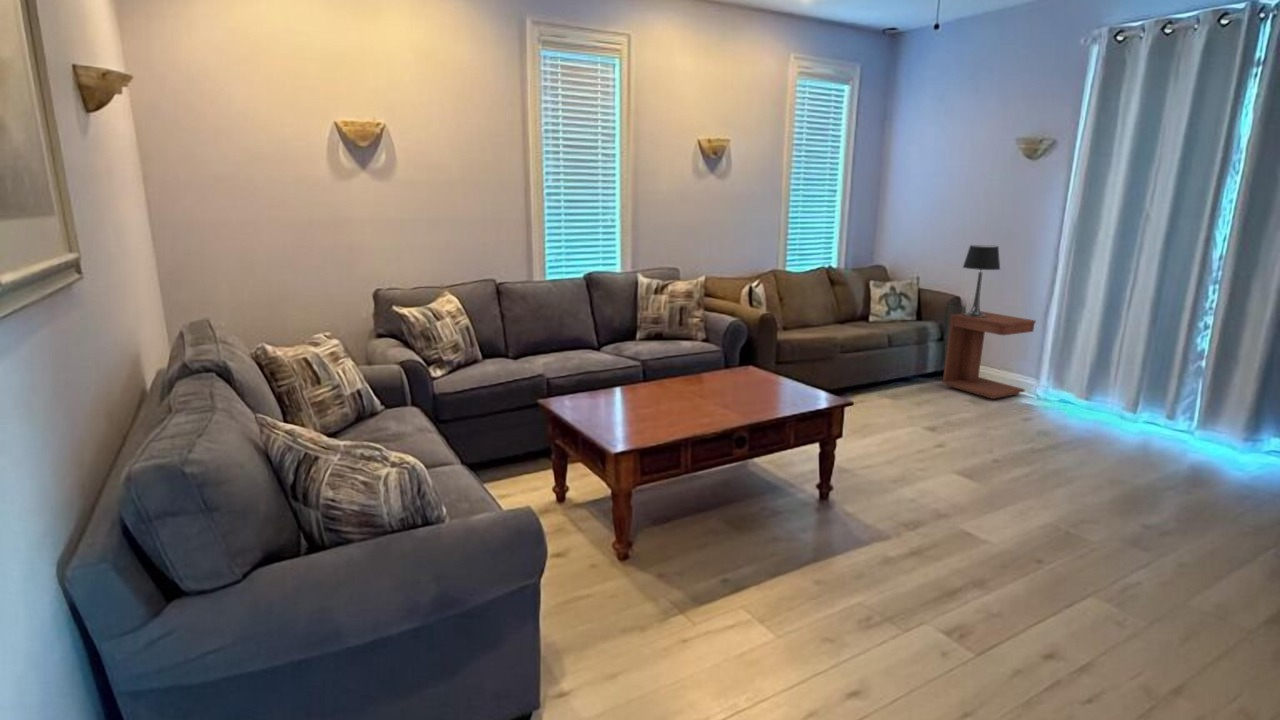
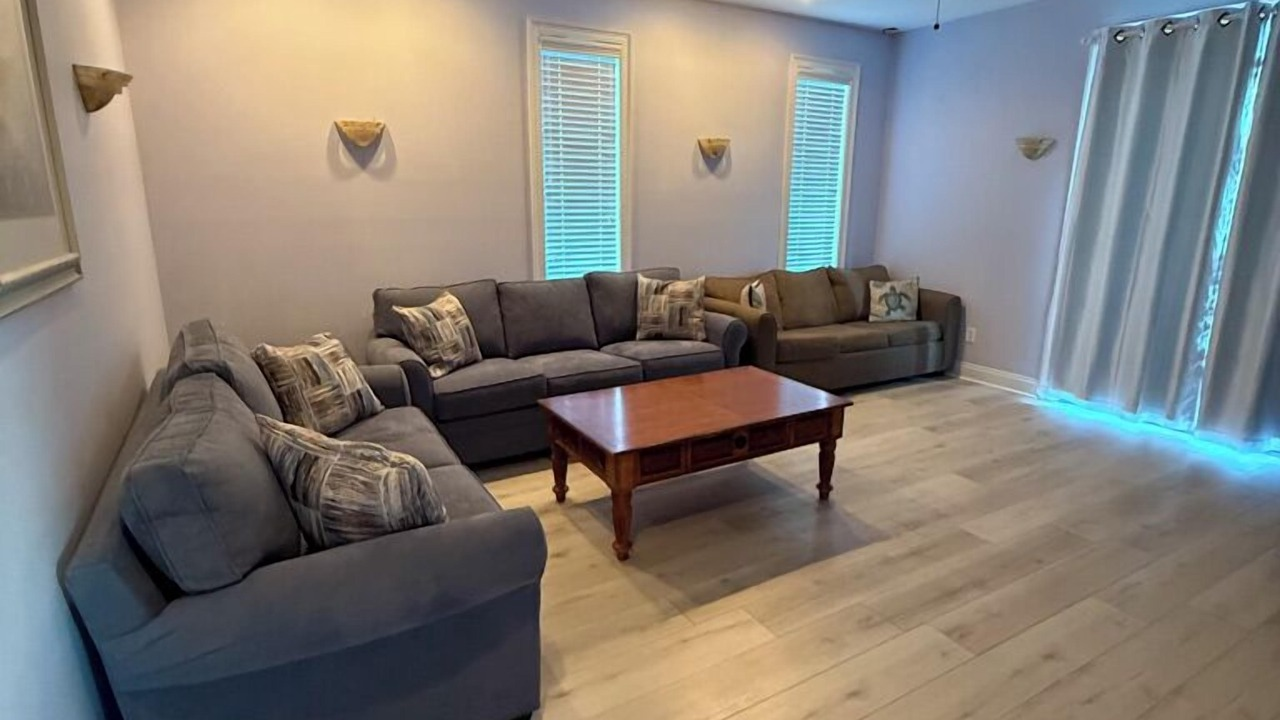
- table lamp (979, 281)
- side table (981, 354)
